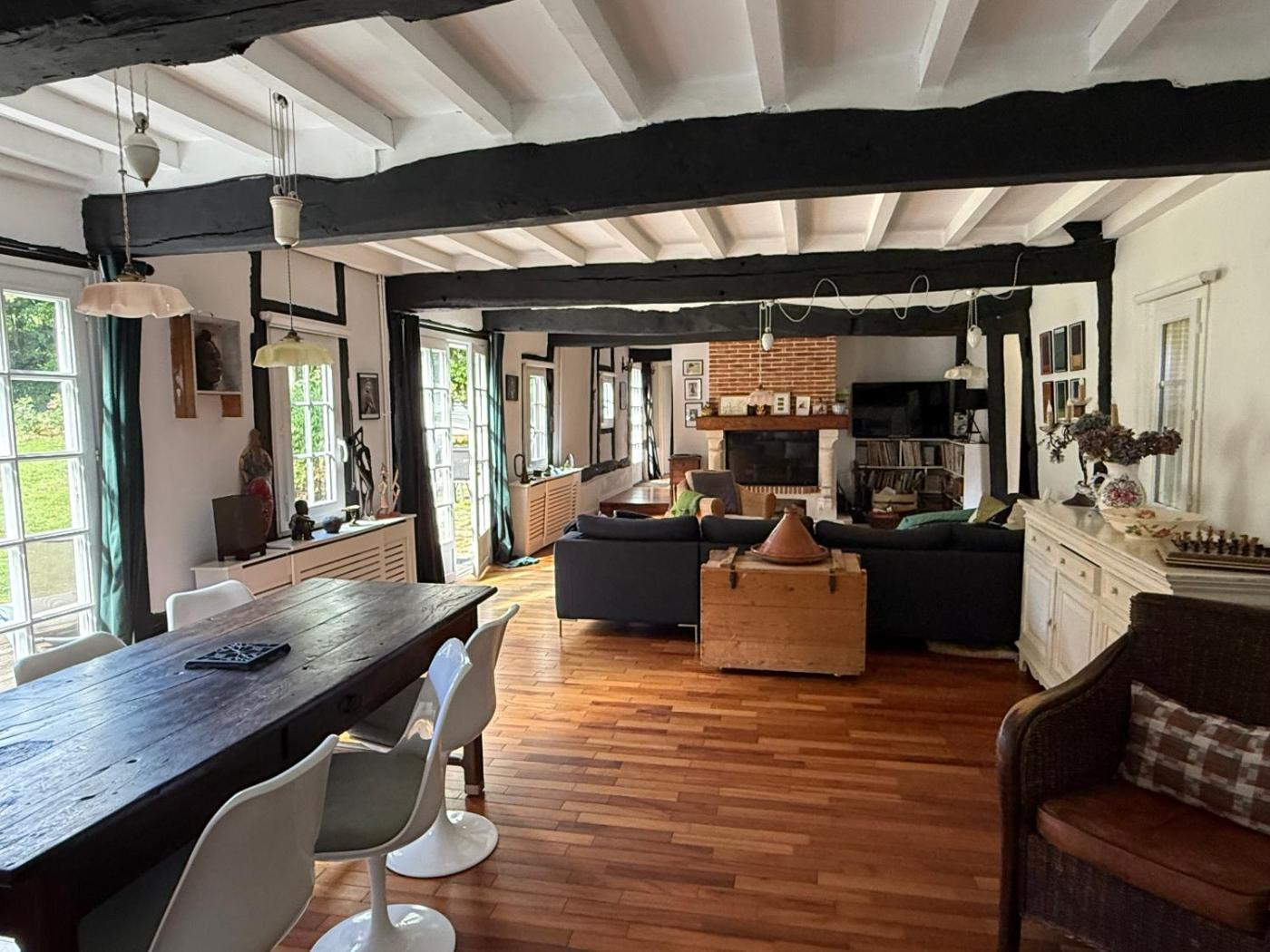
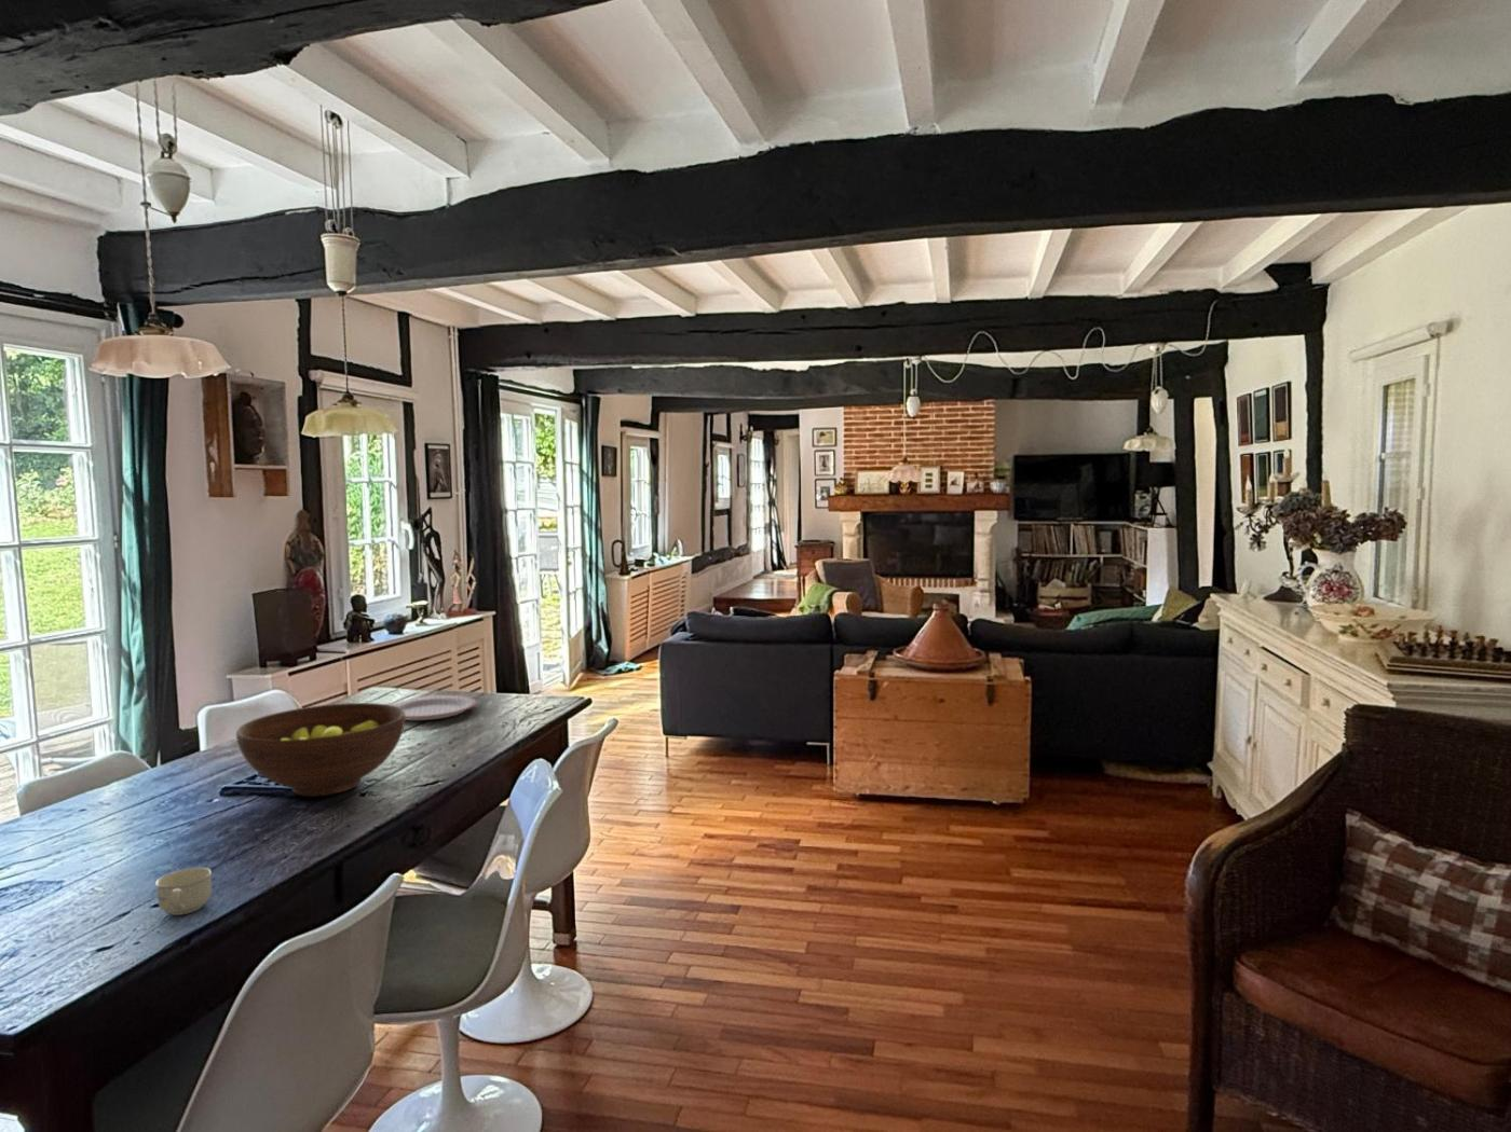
+ plate (430, 709)
+ fruit bowl (325, 754)
+ cup (181, 895)
